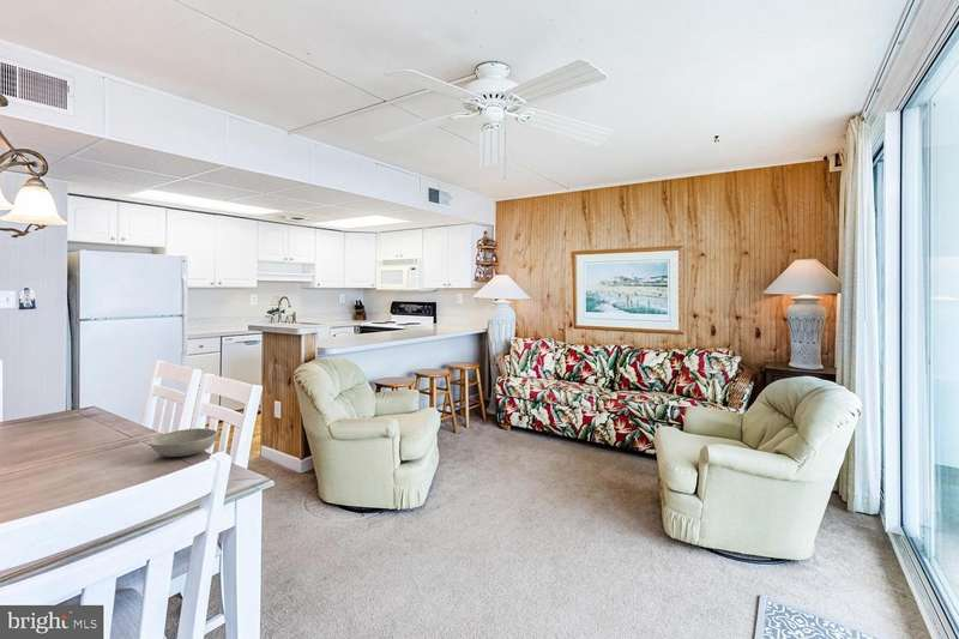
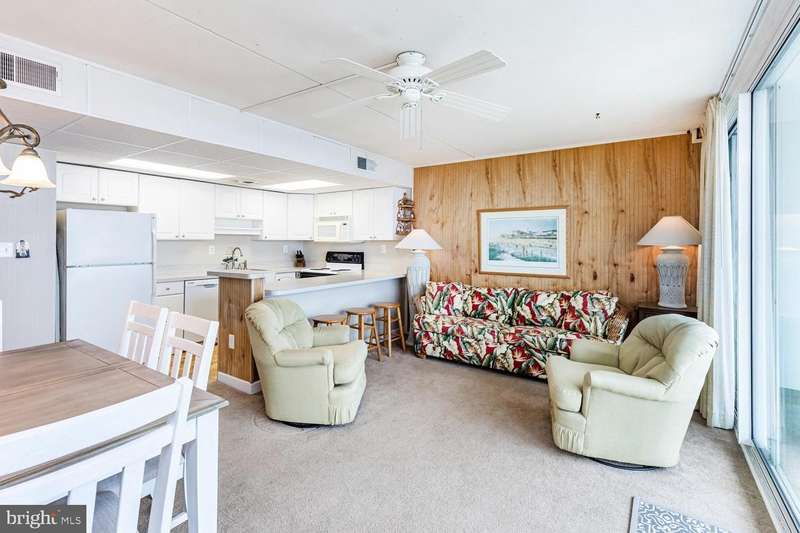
- bowl (185, 444)
